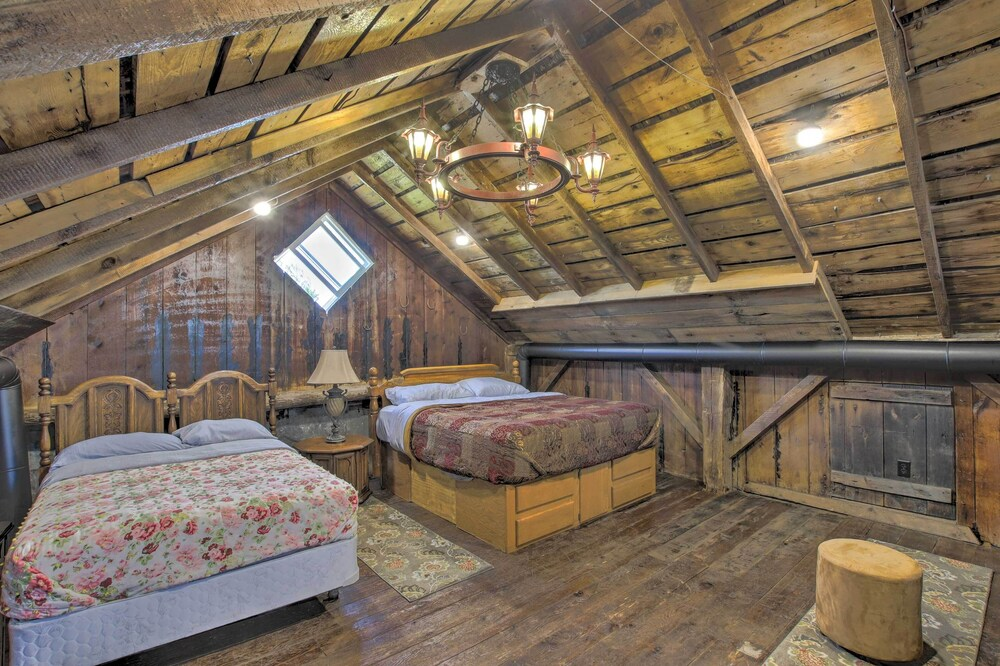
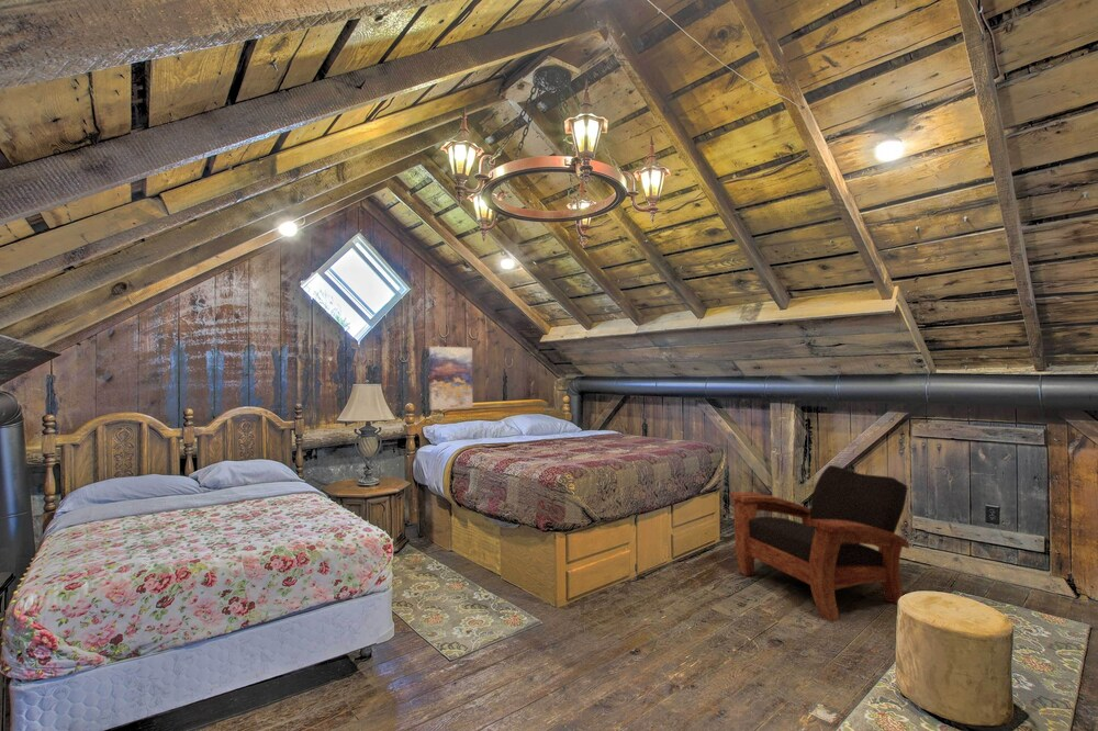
+ armchair (824, 530)
+ wall art (451, 378)
